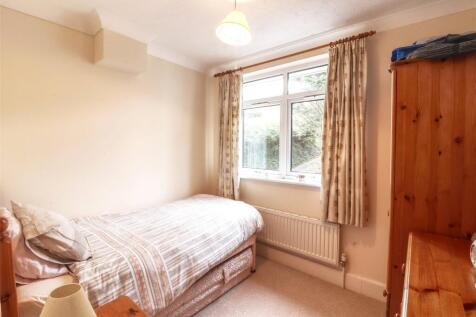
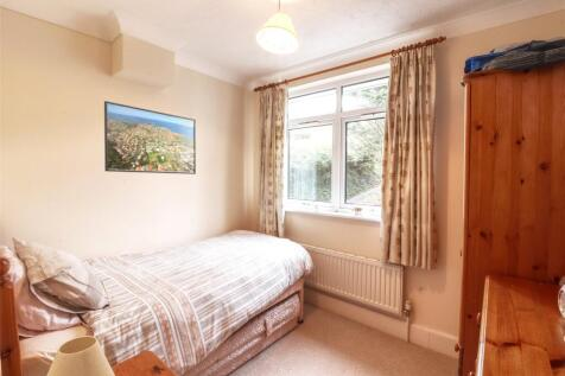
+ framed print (155, 141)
